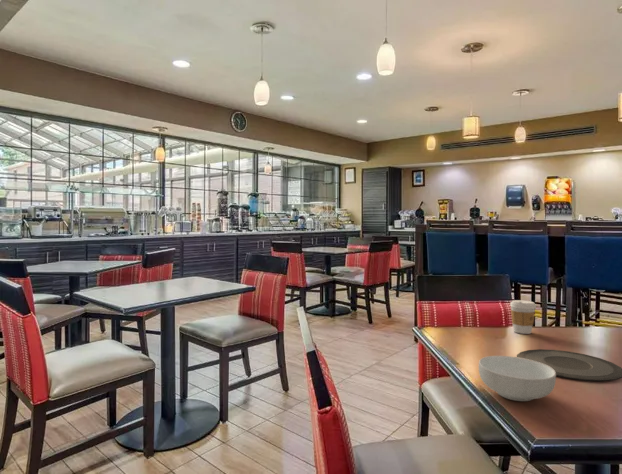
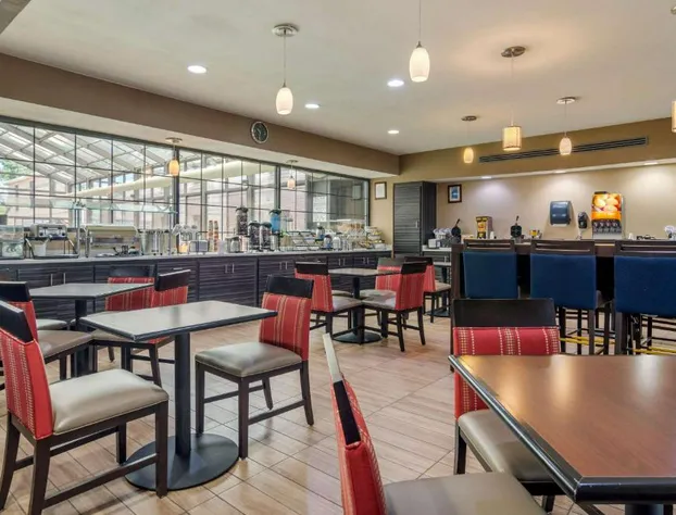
- plate (567, 363)
- cereal bowl (515, 380)
- coffee cup (522, 316)
